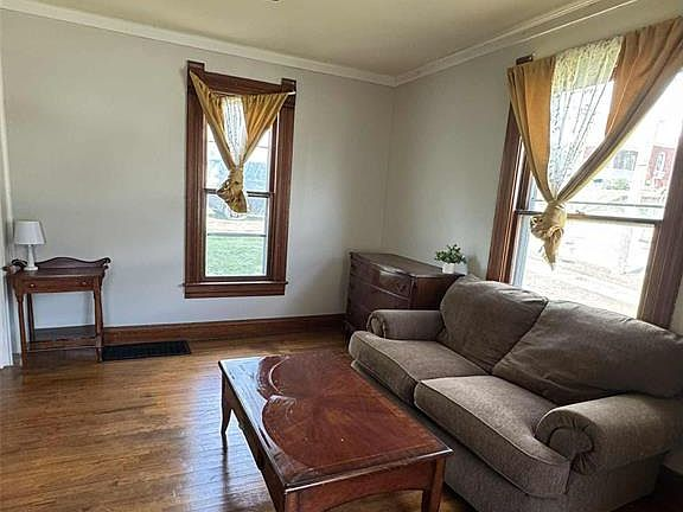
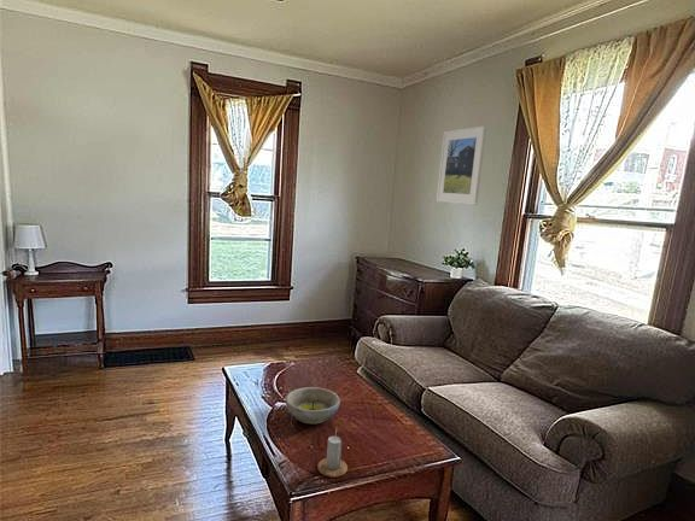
+ candle (333, 447)
+ bowl (311, 406)
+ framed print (459, 166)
